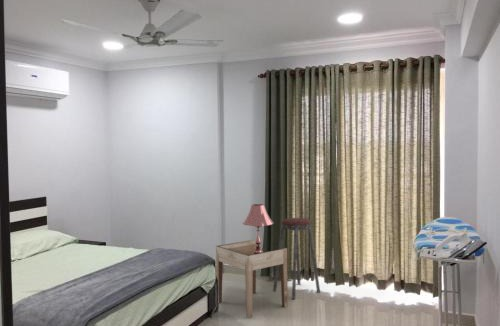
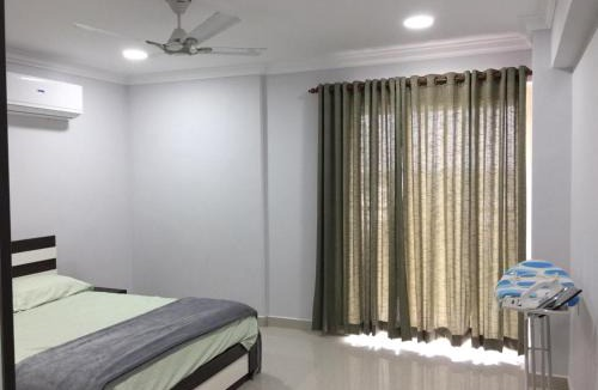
- music stool (296, 255)
- side table (251, 275)
- table lamp (258, 230)
